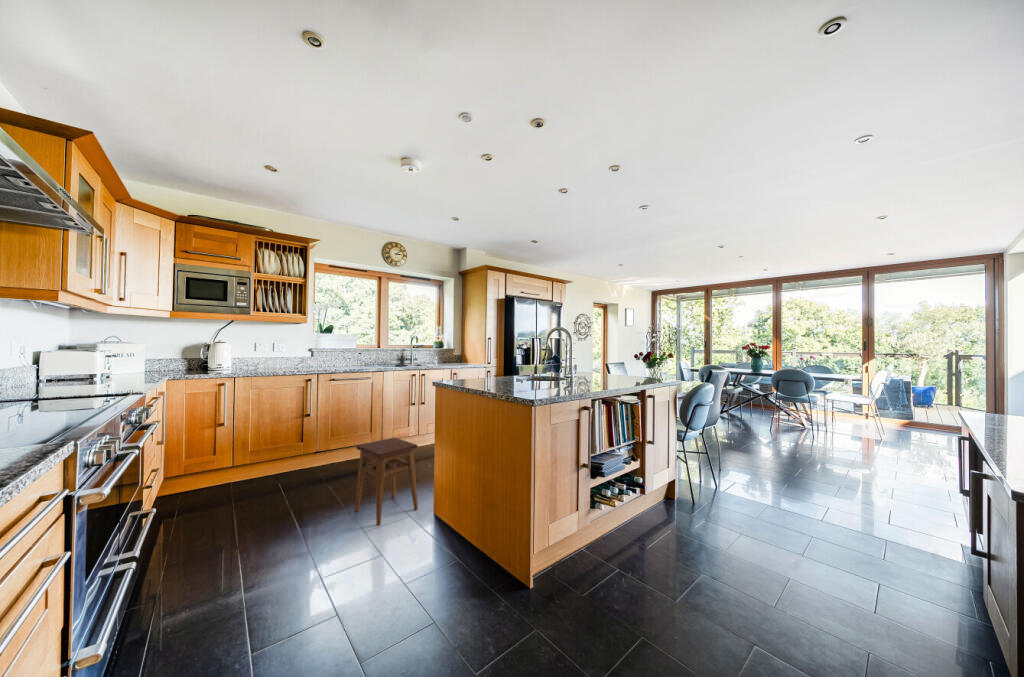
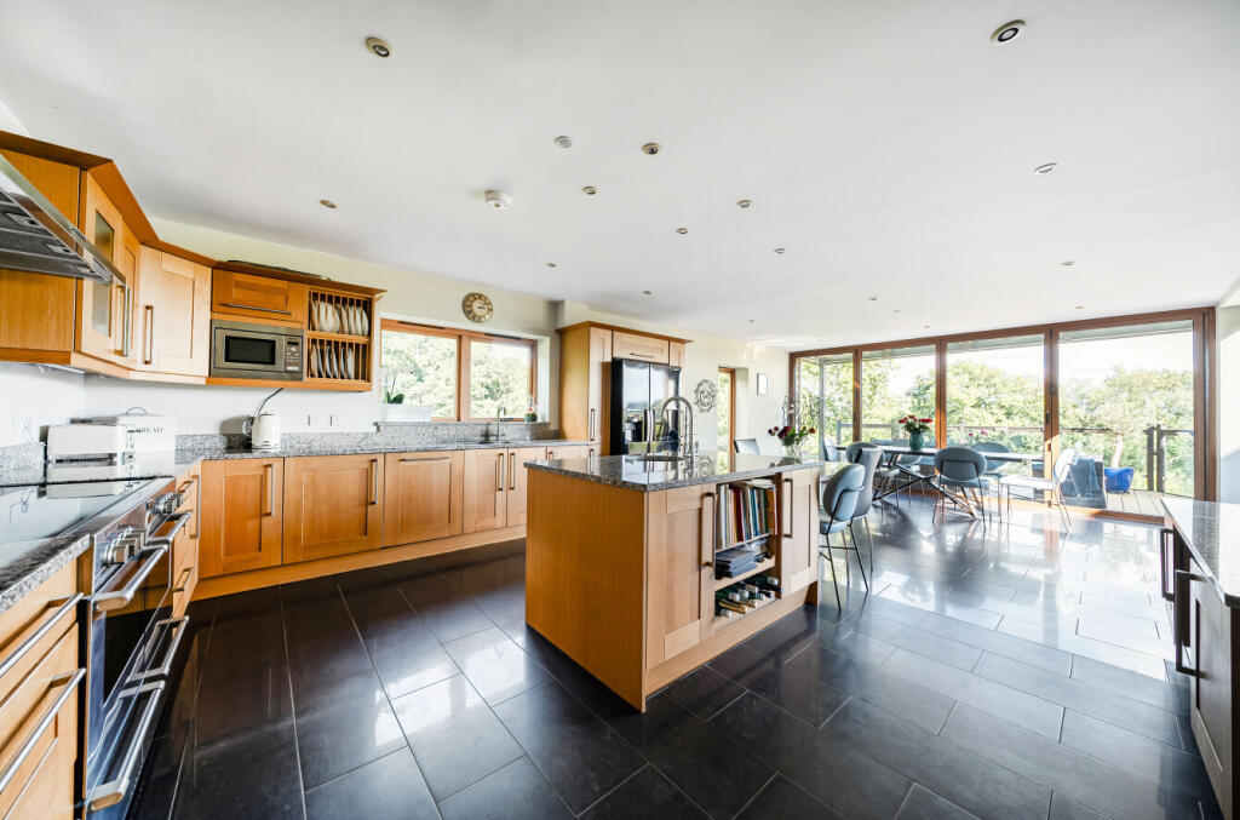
- stool (385, 476)
